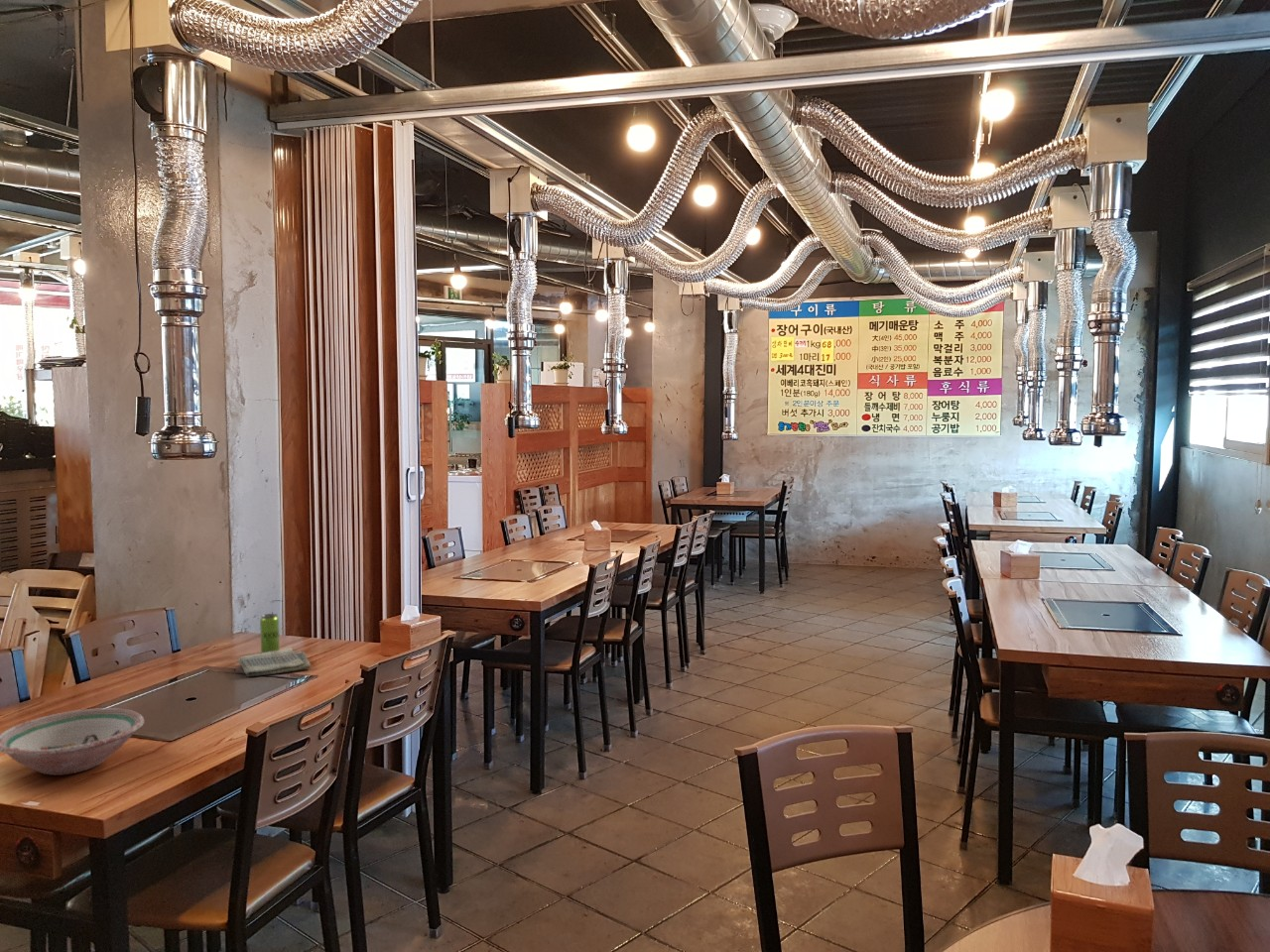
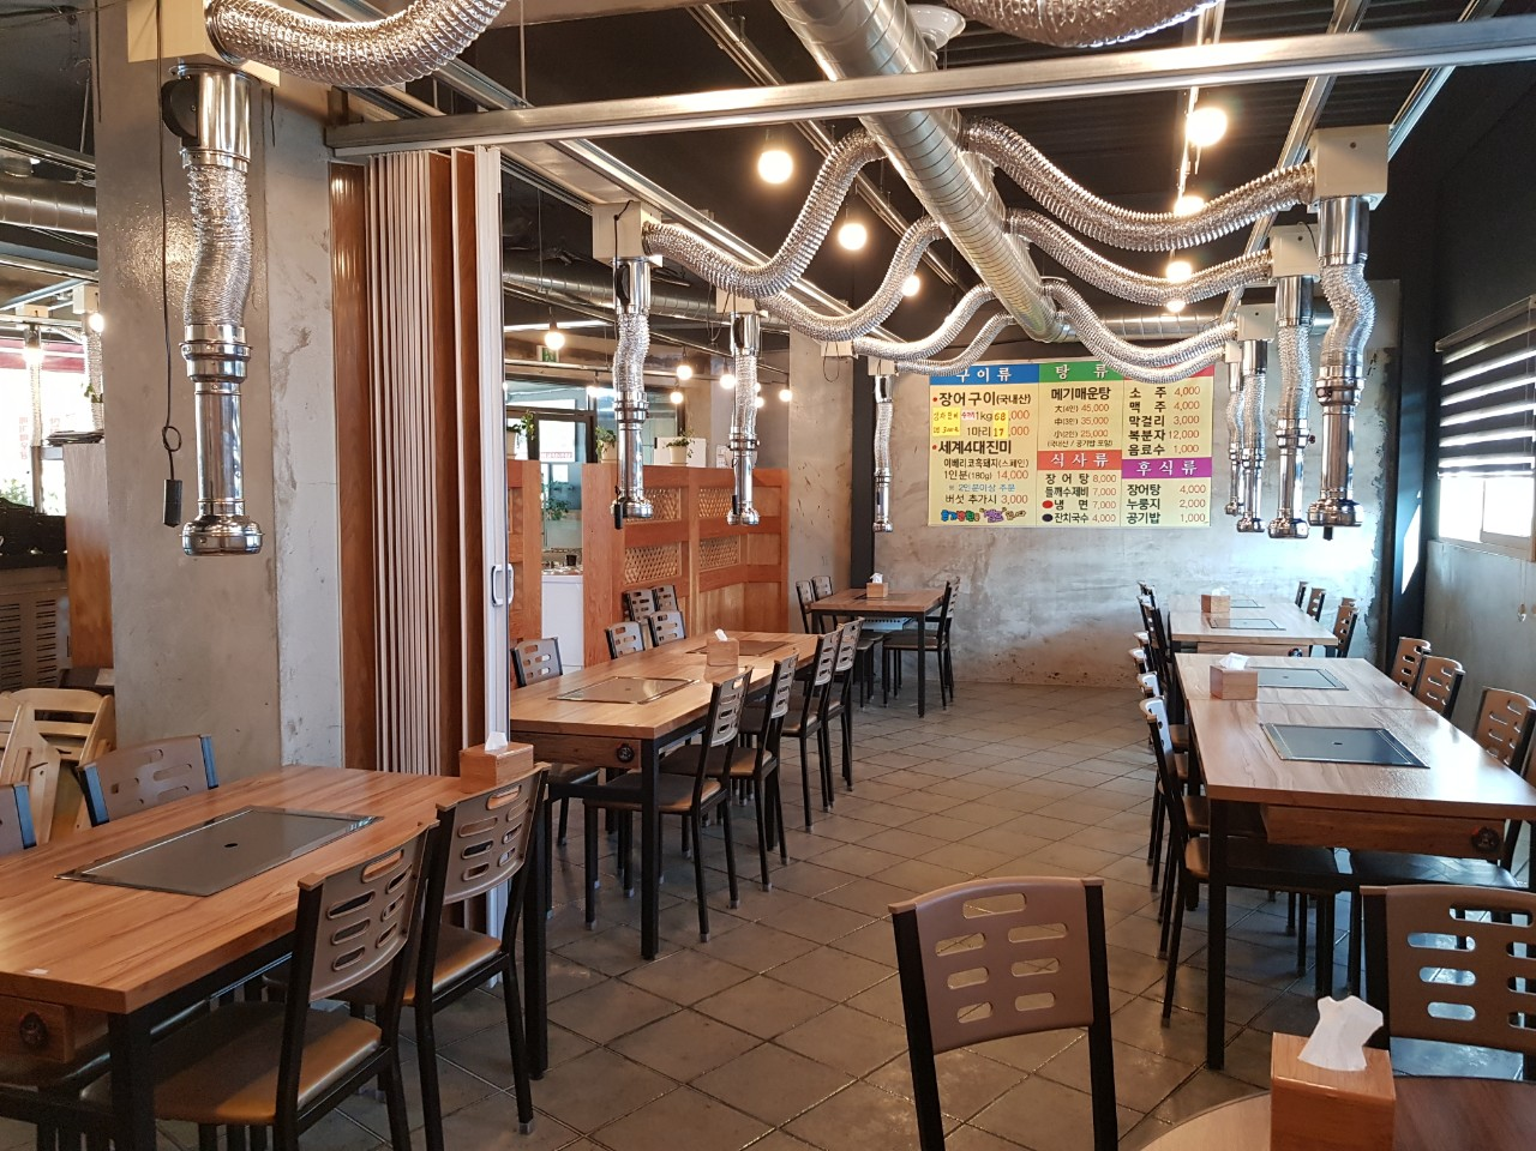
- dish towel (275, 661)
- bowl (71, 746)
- beverage can (269, 634)
